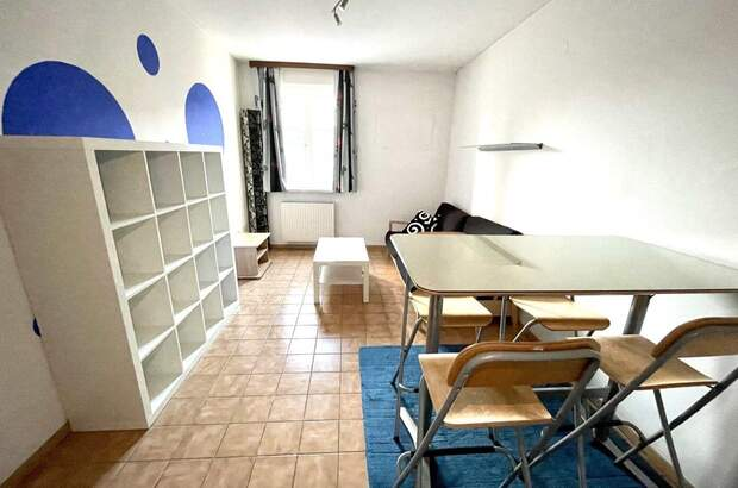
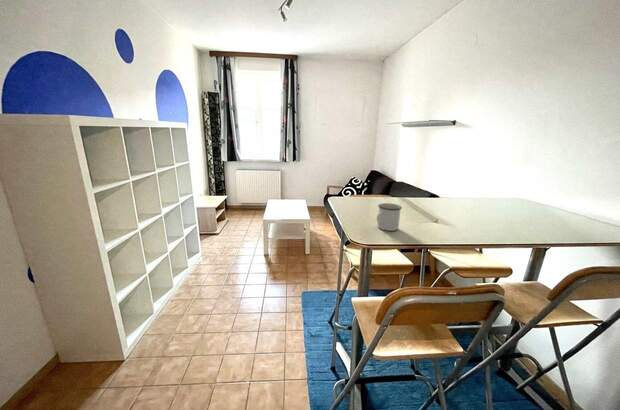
+ mug (386, 217)
